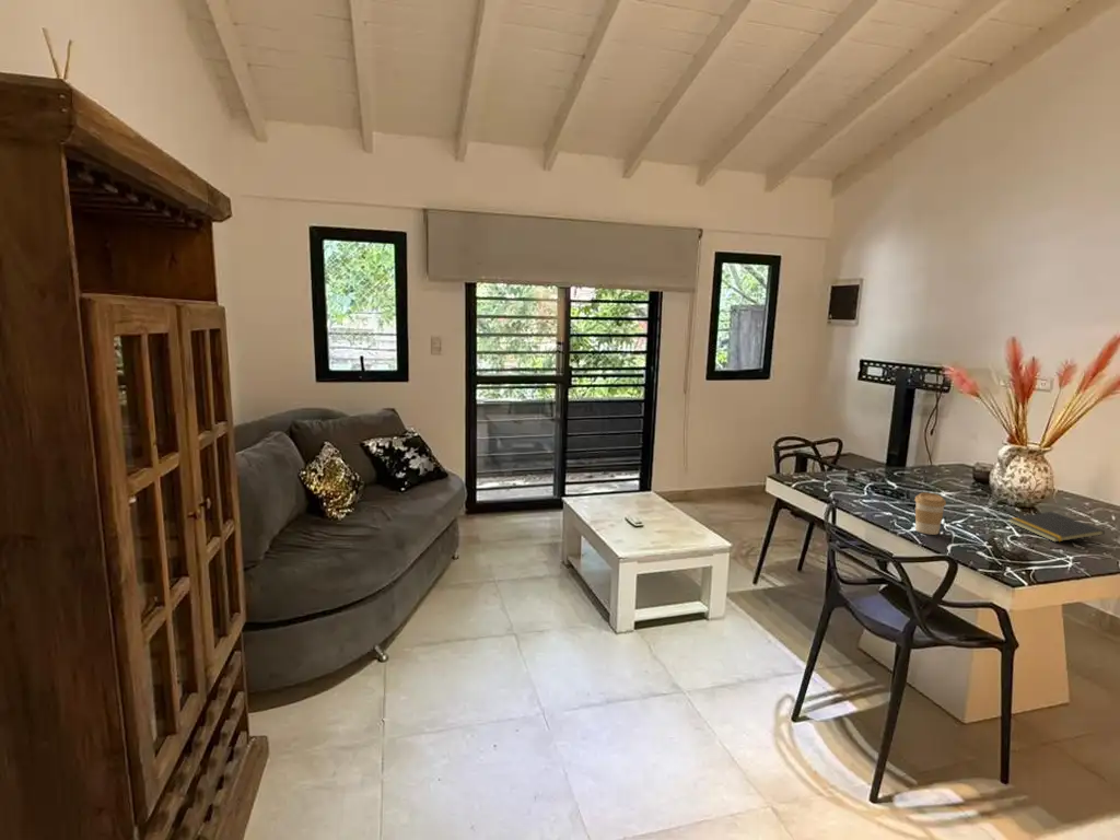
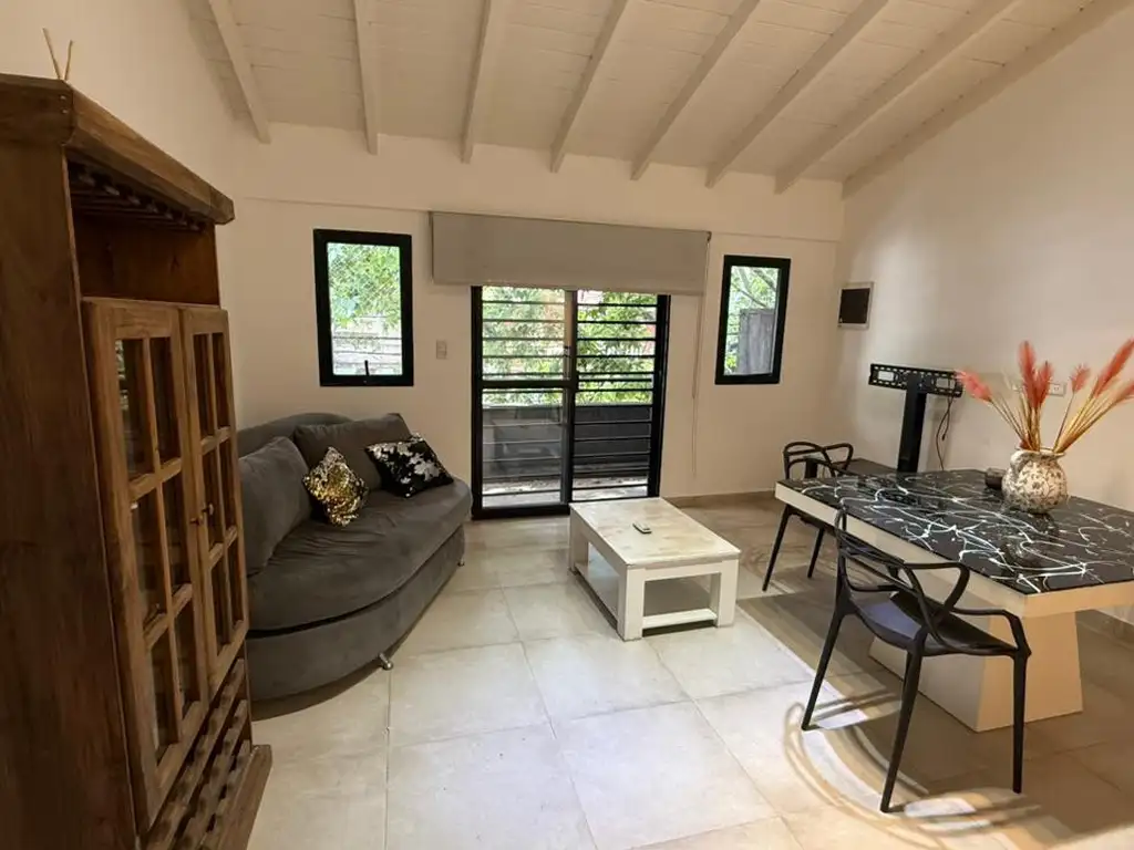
- coffee cup (929, 513)
- notepad (1053, 525)
